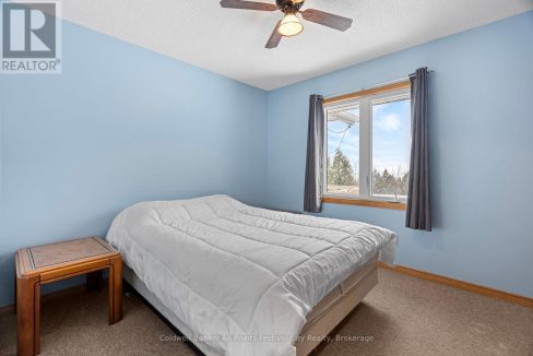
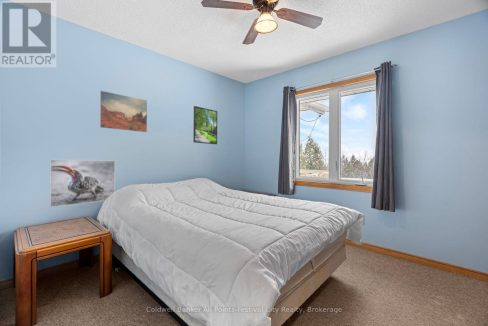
+ wall art (125, 112)
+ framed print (205, 126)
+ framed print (85, 181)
